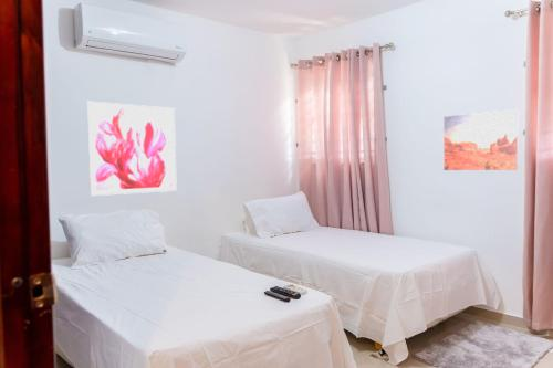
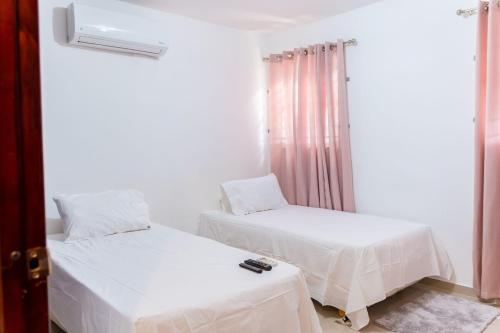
- wall art (478, 141)
- wall art (135, 149)
